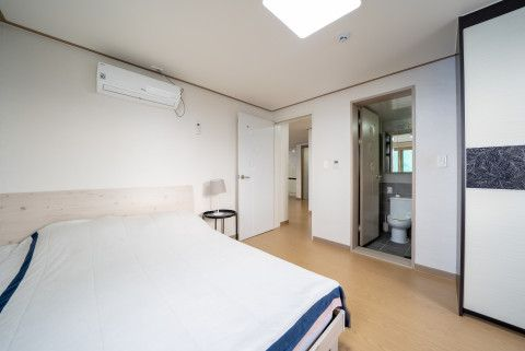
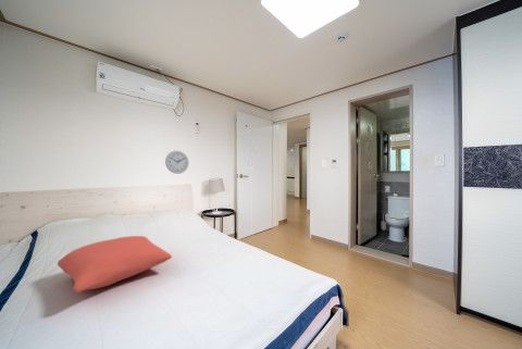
+ cushion (117, 259)
+ wall clock (177, 162)
